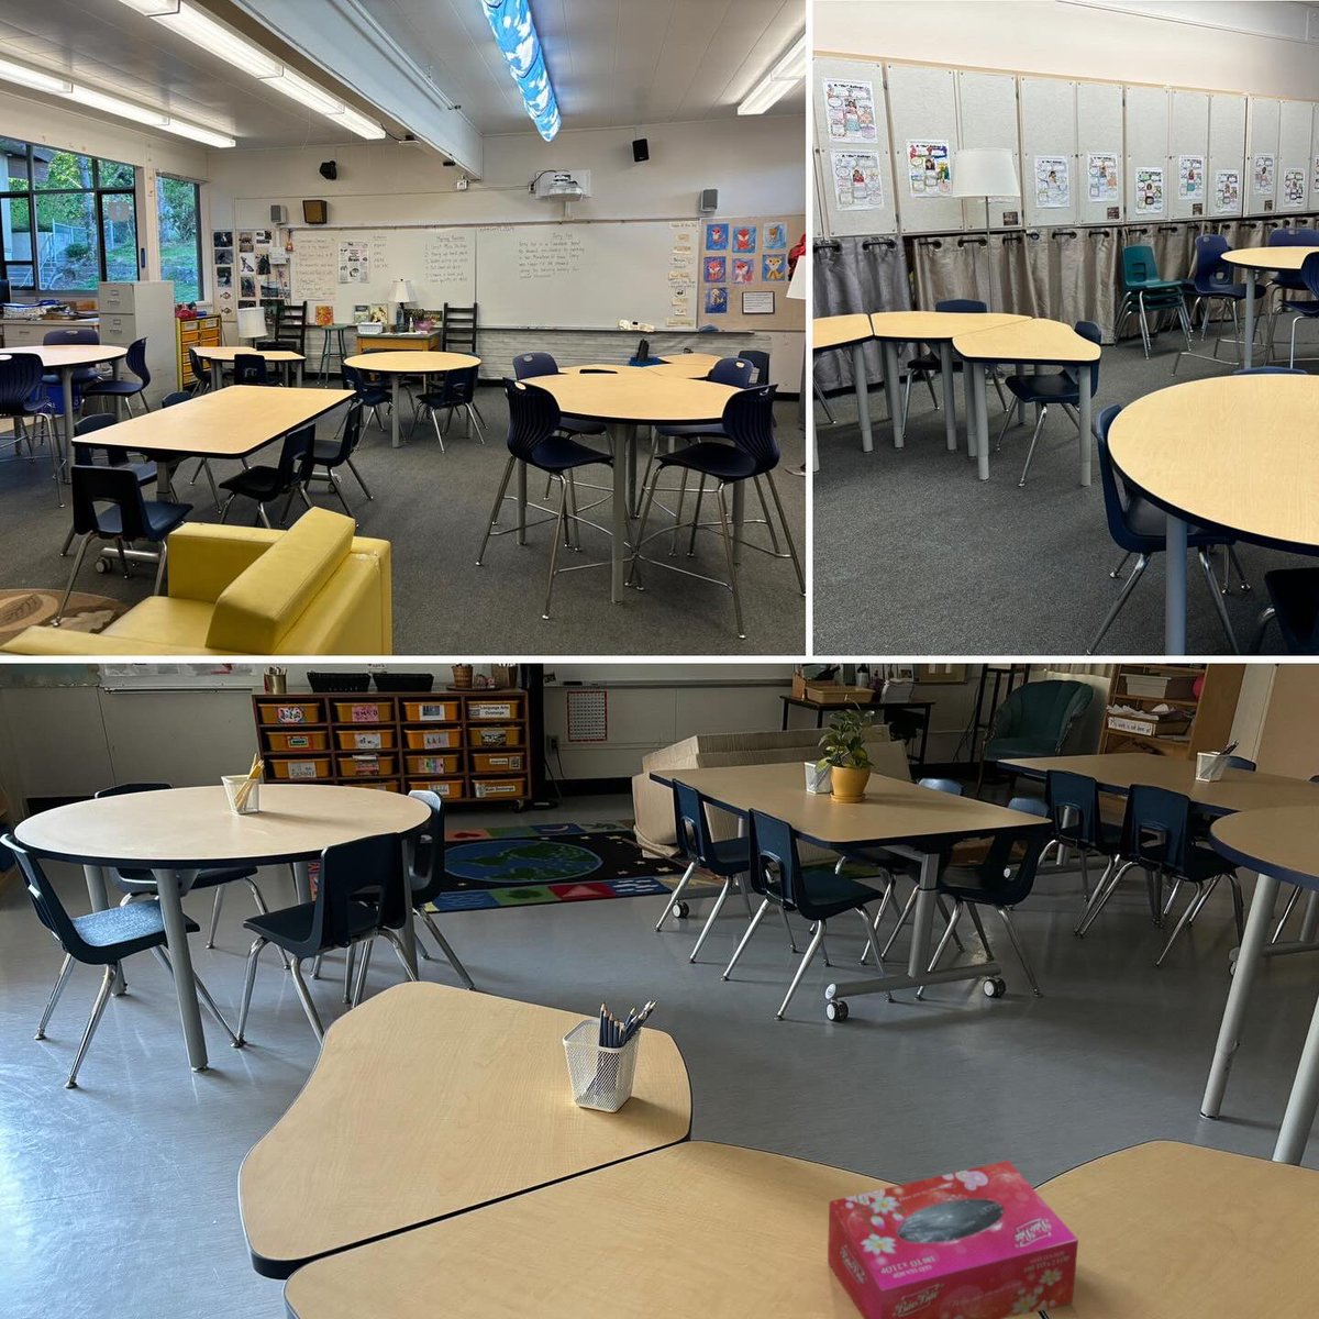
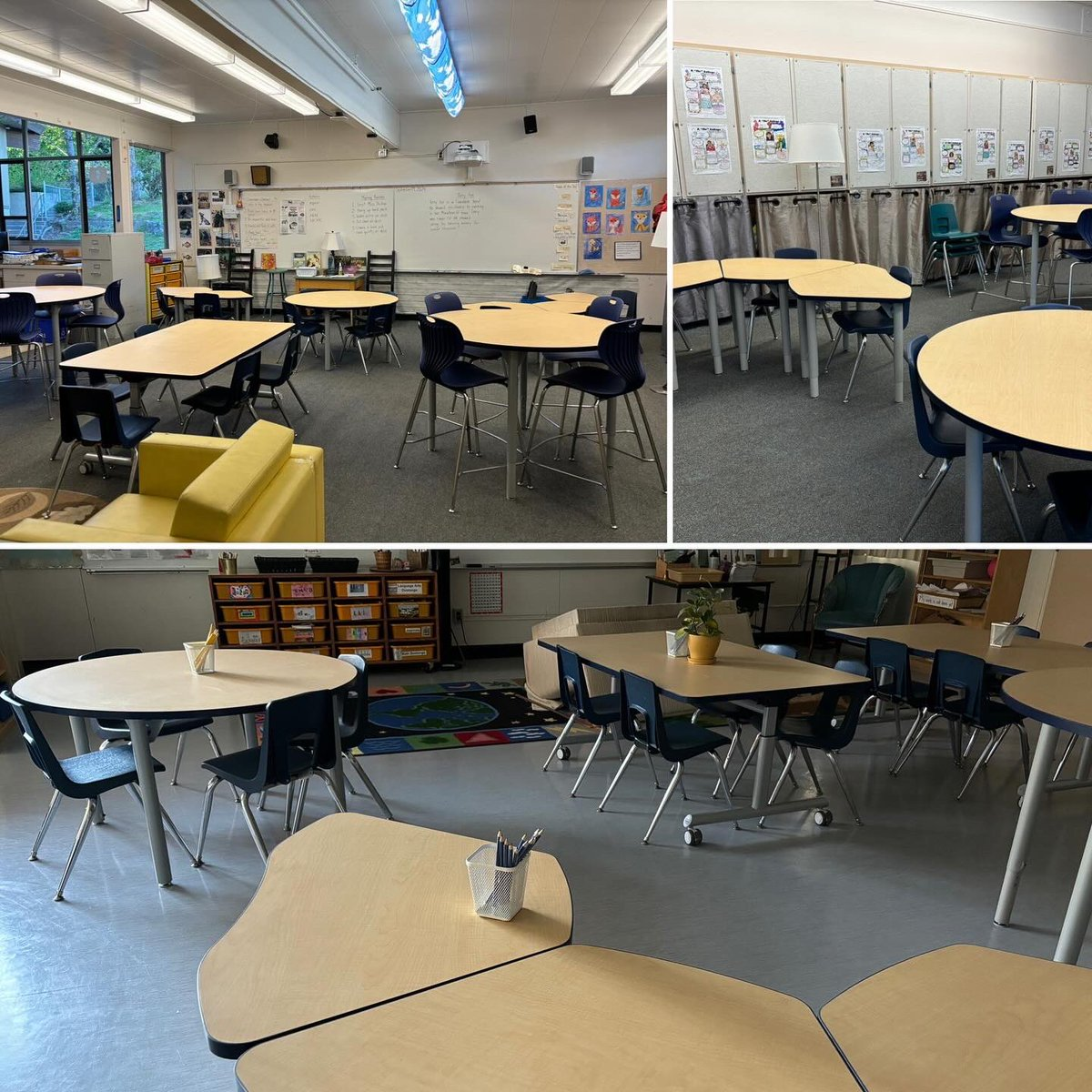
- tissue box (948, 1251)
